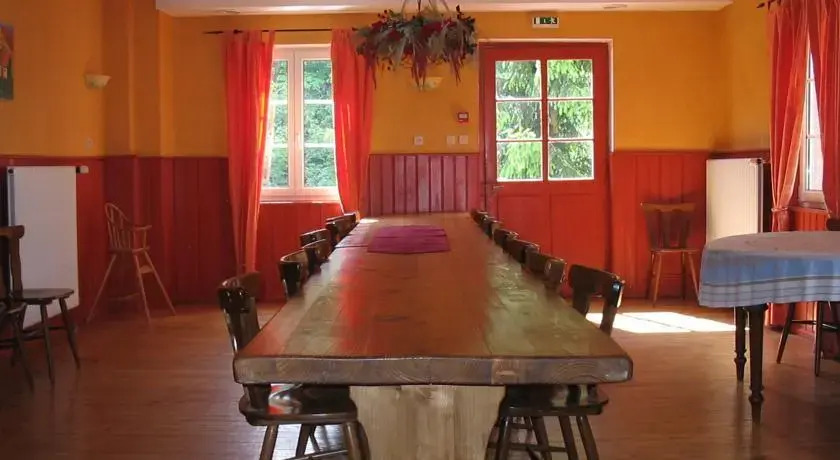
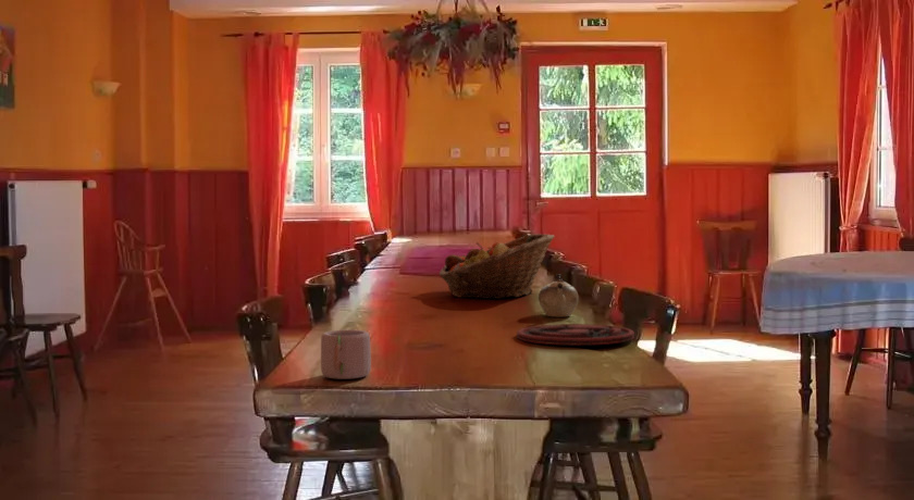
+ plate (575, 333)
+ mug (347, 354)
+ fruit basket (496, 264)
+ teapot (558, 295)
